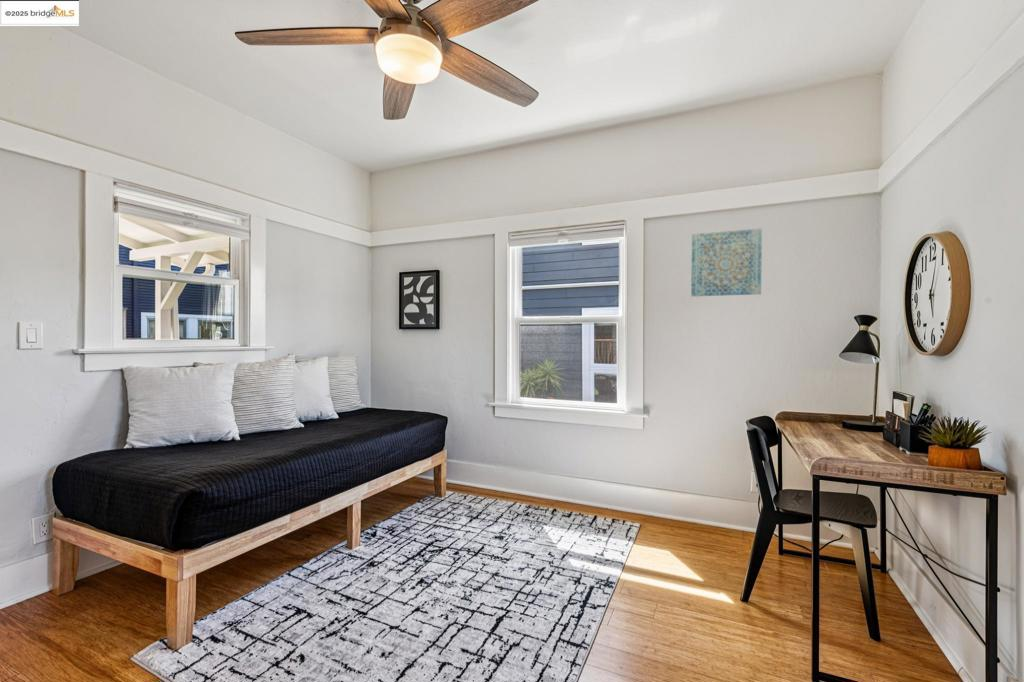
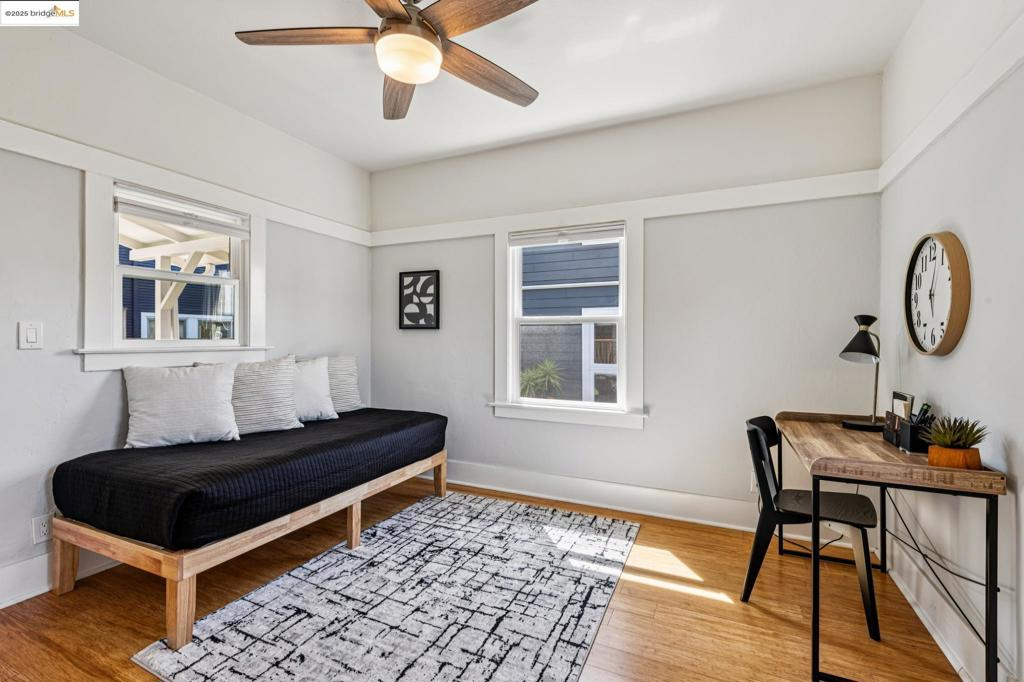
- wall art (725, 263)
